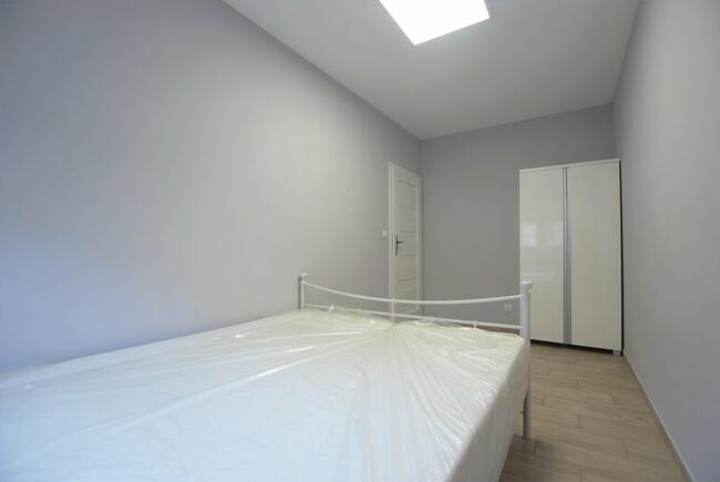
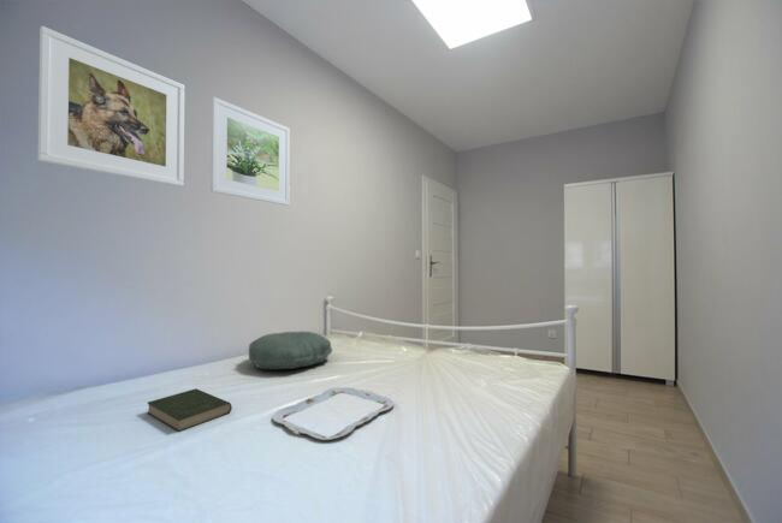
+ serving tray (328, 398)
+ book (189, 406)
+ pillow (289, 347)
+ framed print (122, 117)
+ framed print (254, 156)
